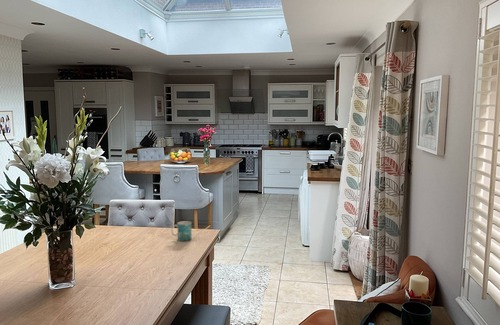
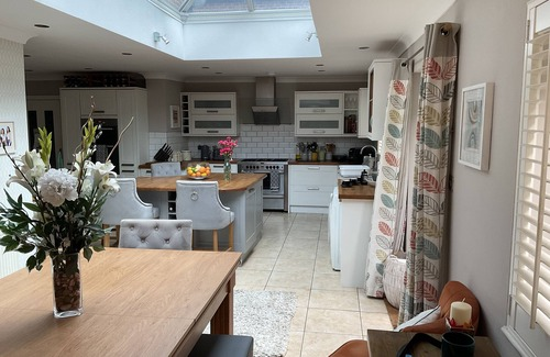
- mug (181, 231)
